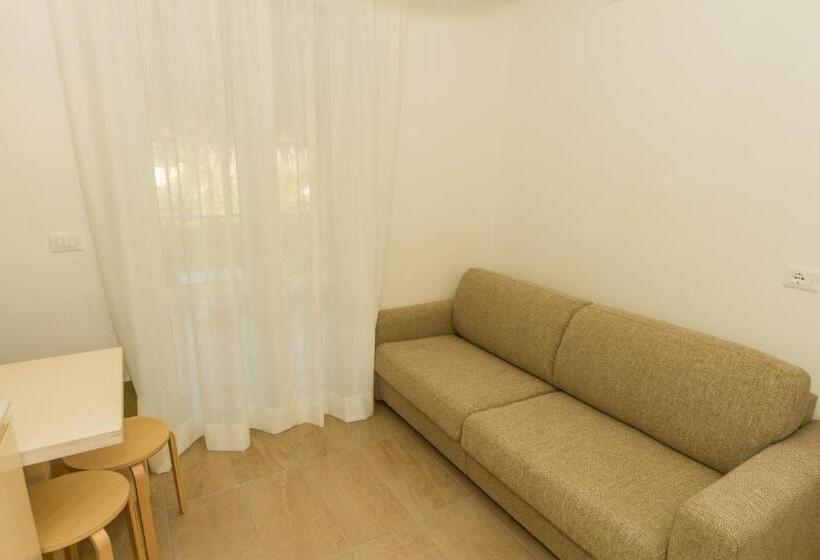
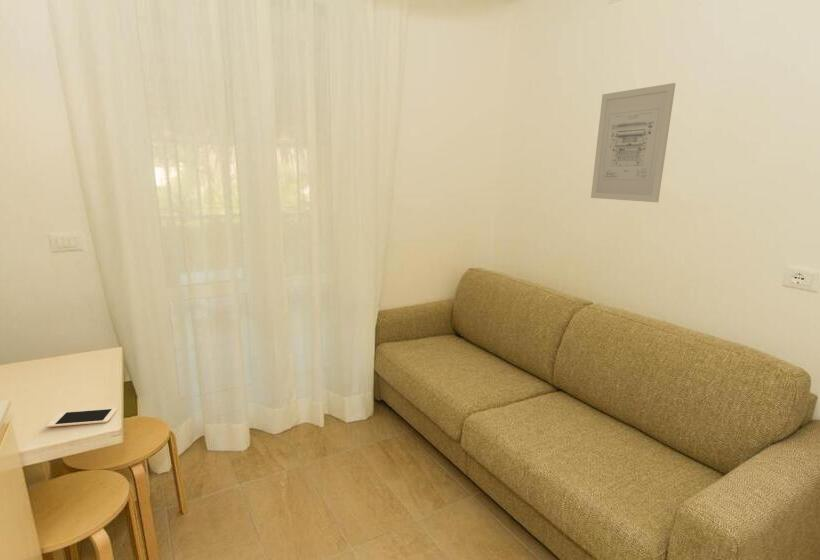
+ cell phone (83, 417)
+ wall art (629, 146)
